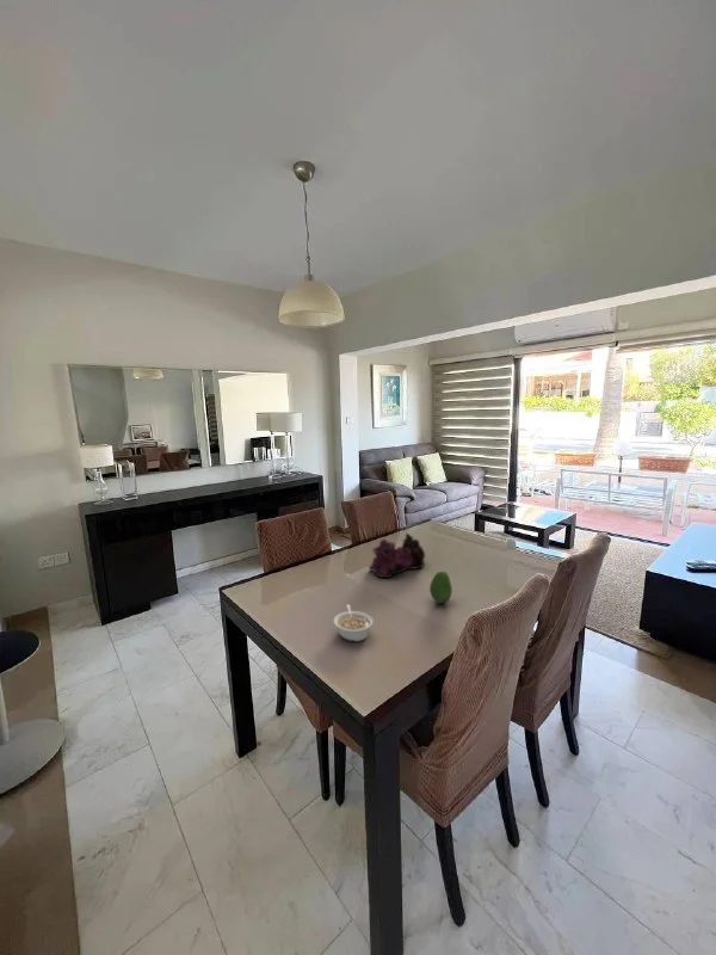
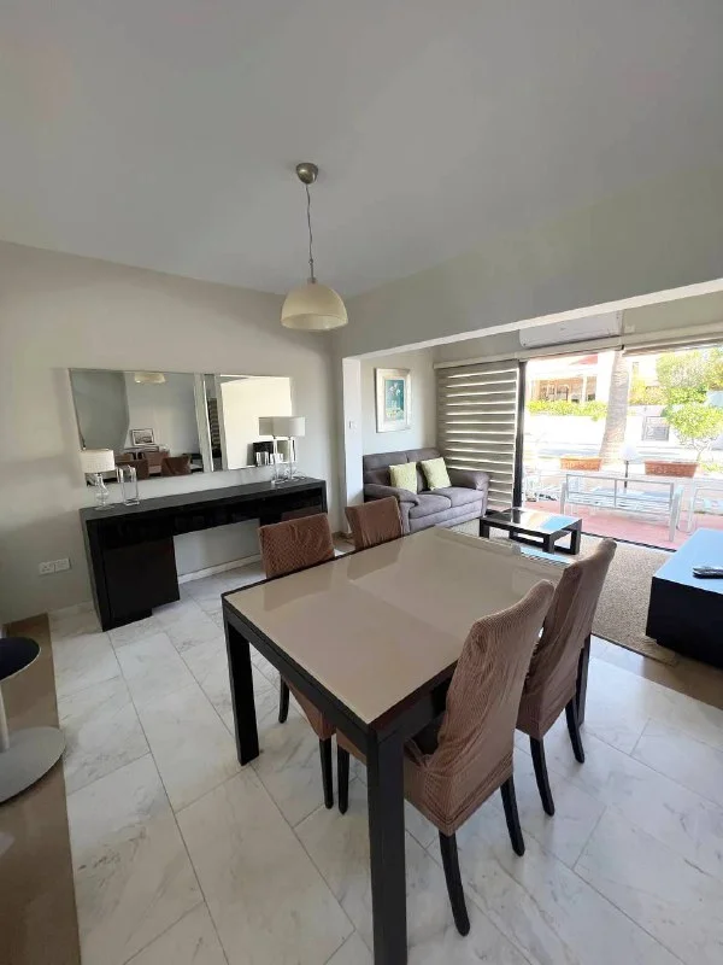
- flower arrangement (399, 552)
- fruit (440, 586)
- legume (352, 624)
